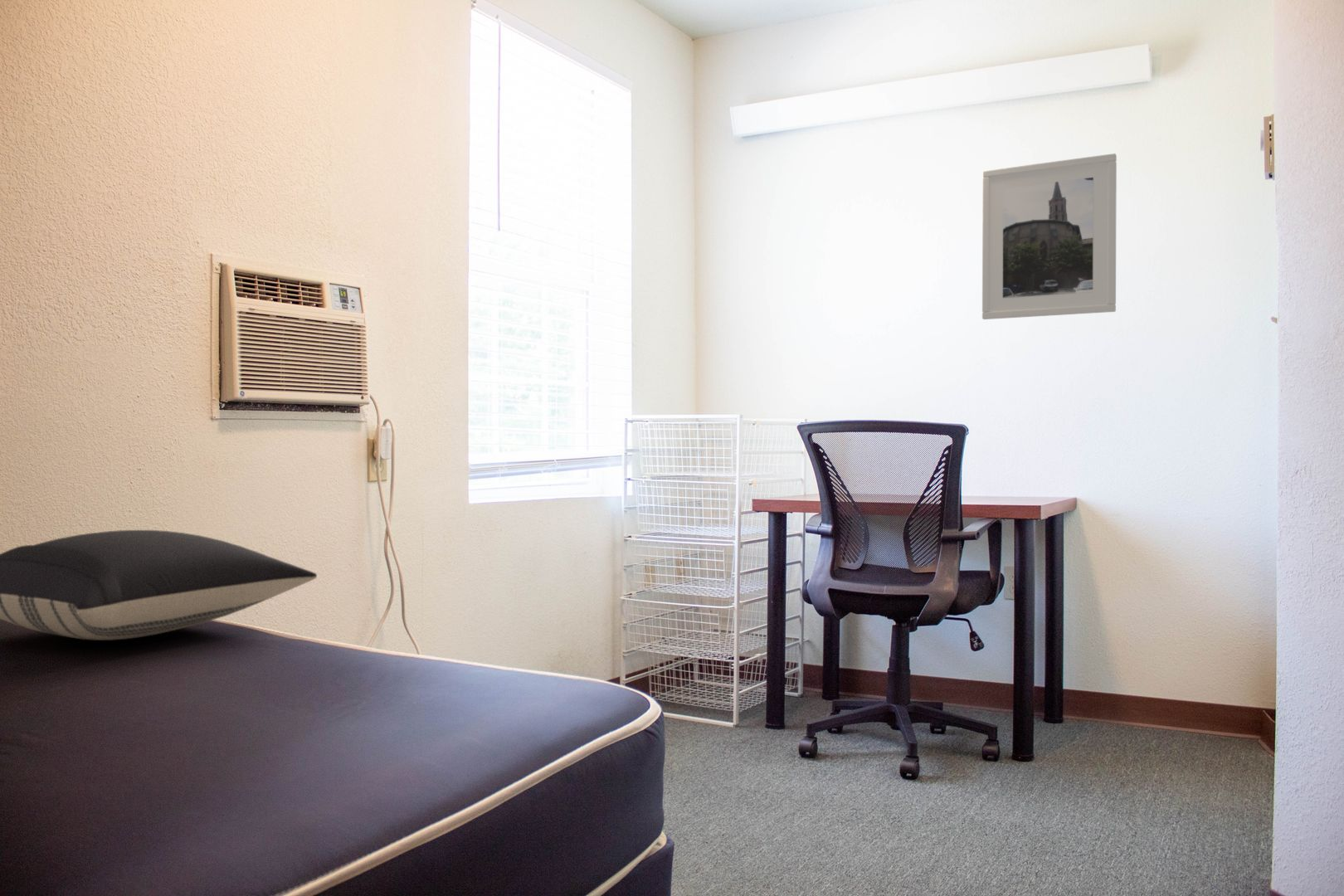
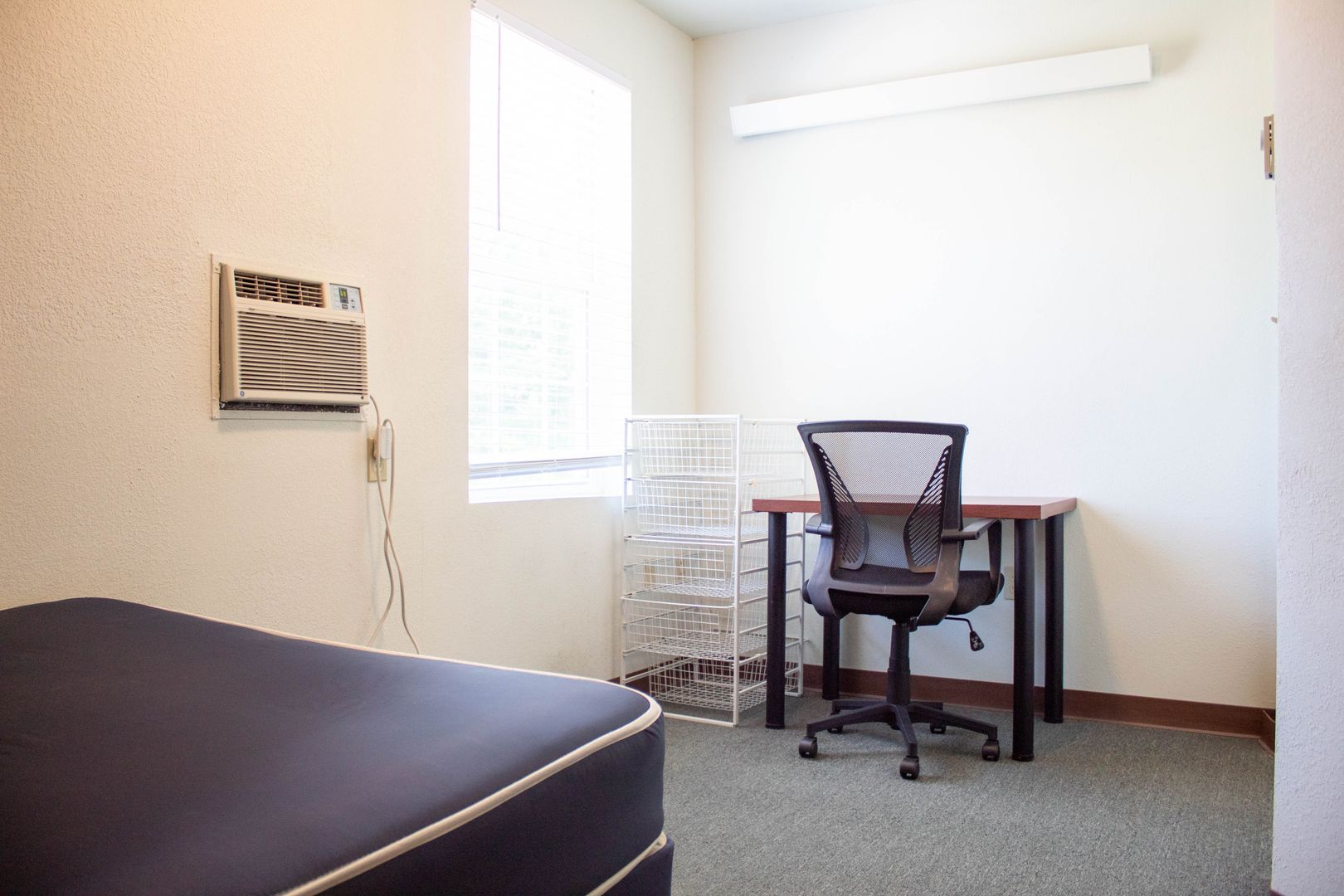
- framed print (1047, 239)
- pillow (138, 581)
